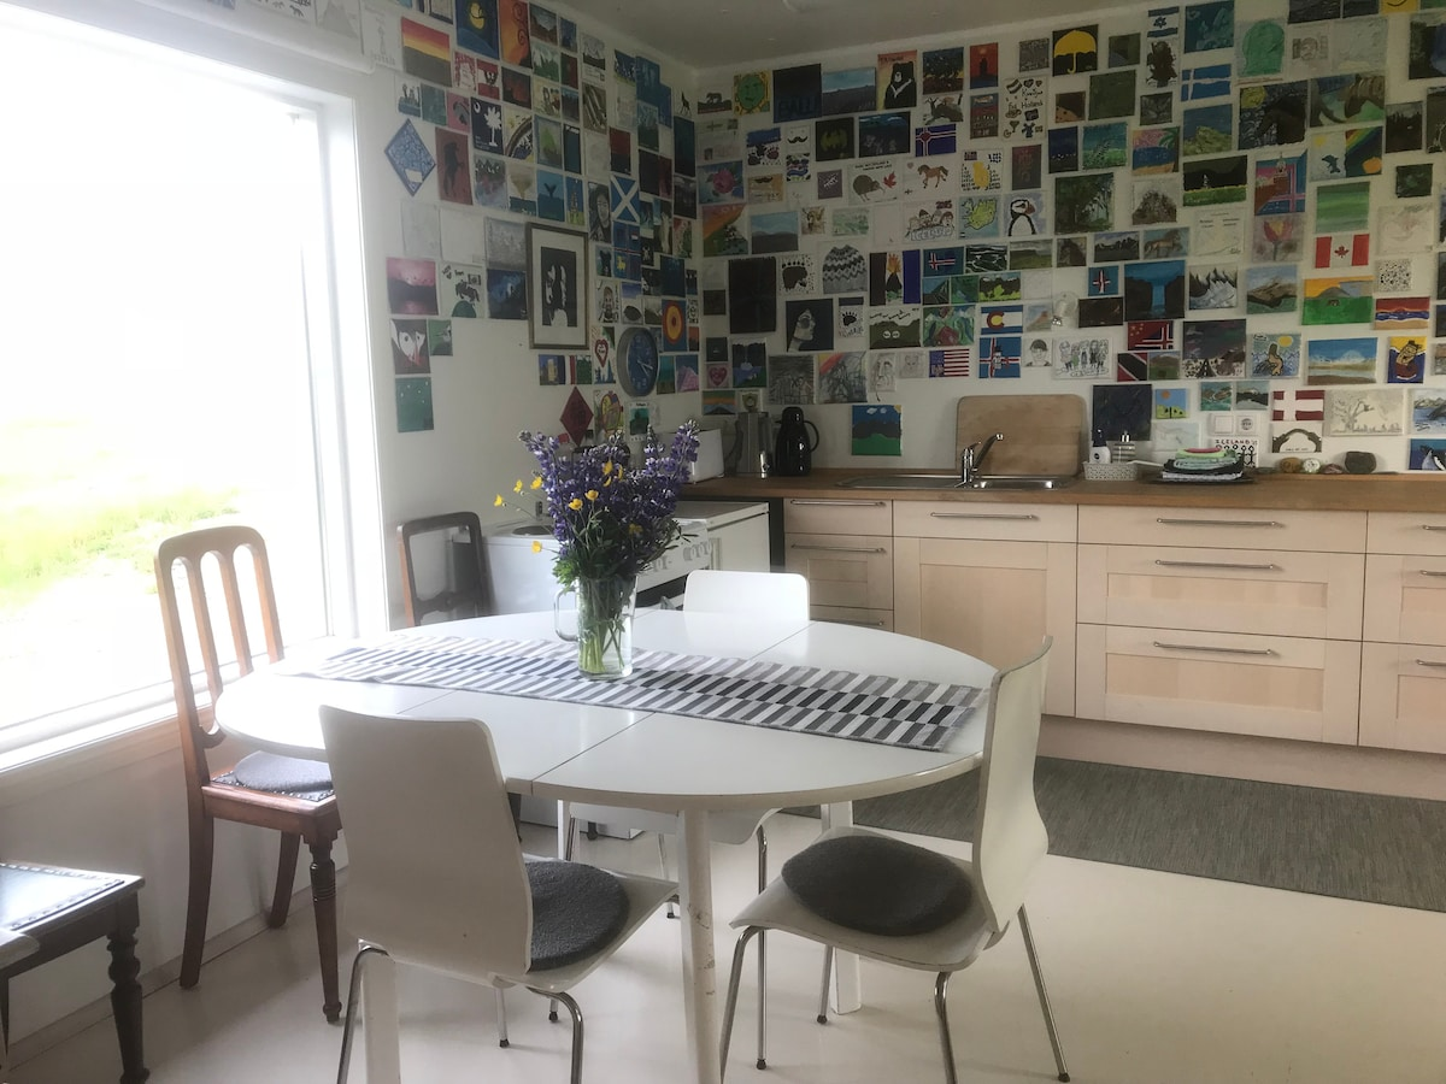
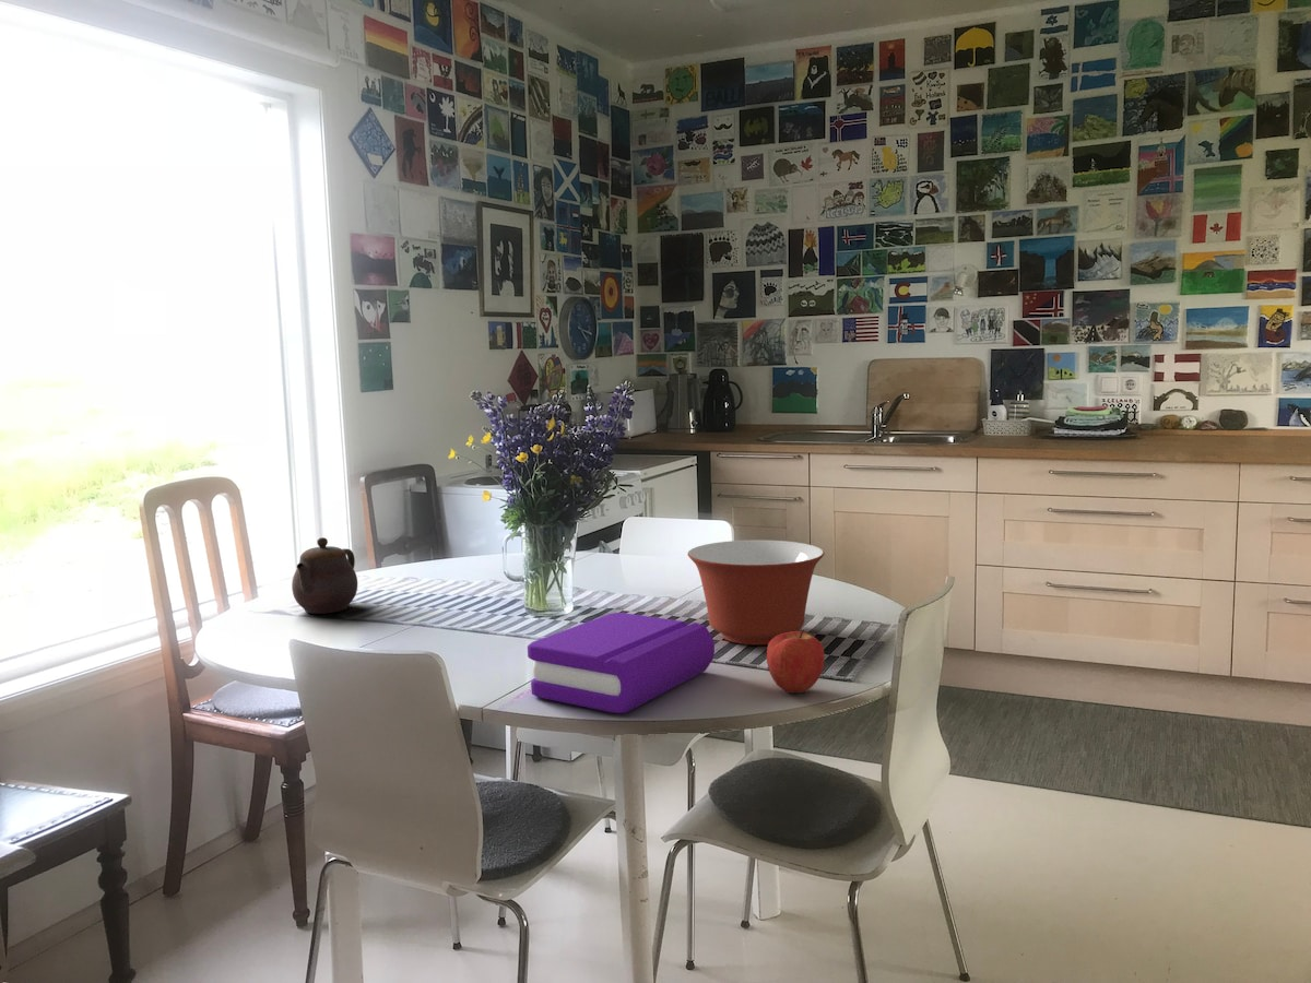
+ teapot (327, 572)
+ apple (795, 660)
+ book (623, 659)
+ mixing bowl (756, 593)
